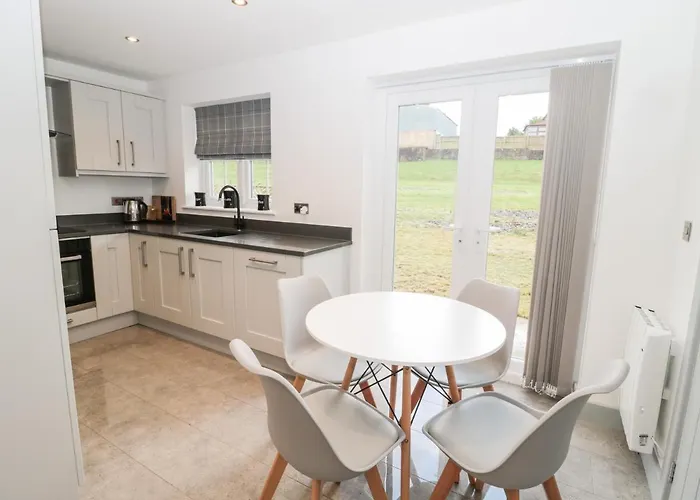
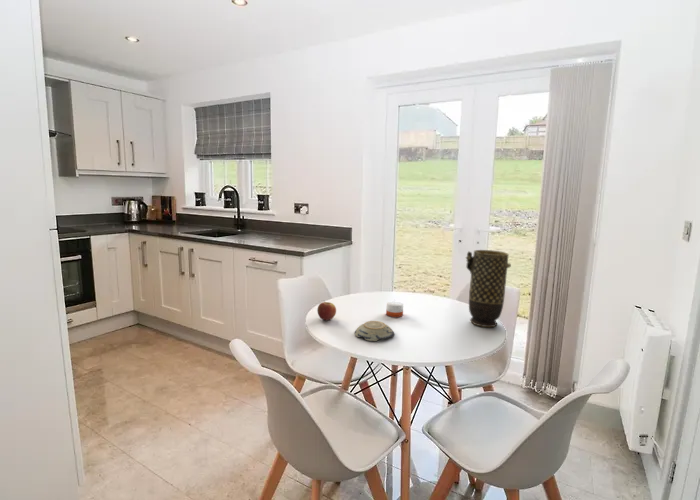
+ vase (486, 287)
+ decorative bowl (374, 329)
+ apple (326, 309)
+ candle (395, 303)
